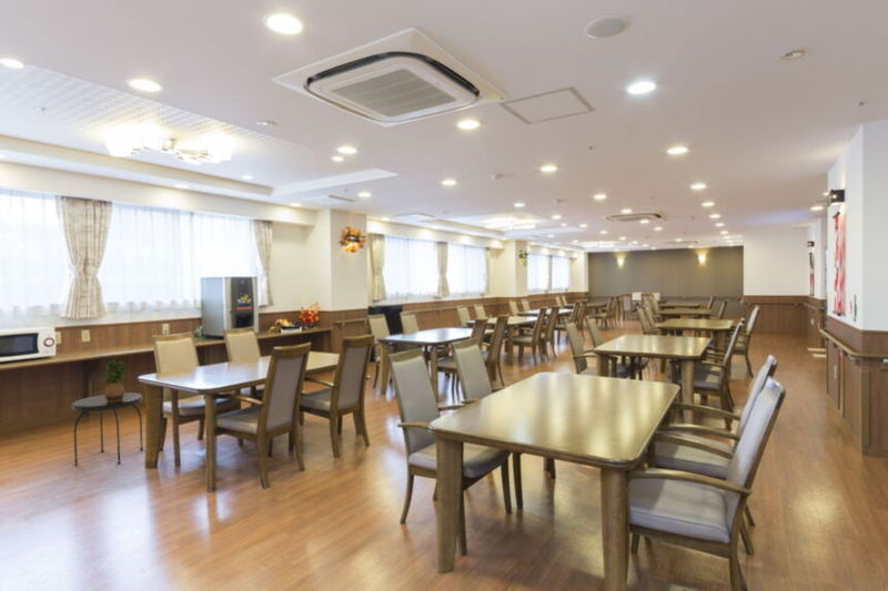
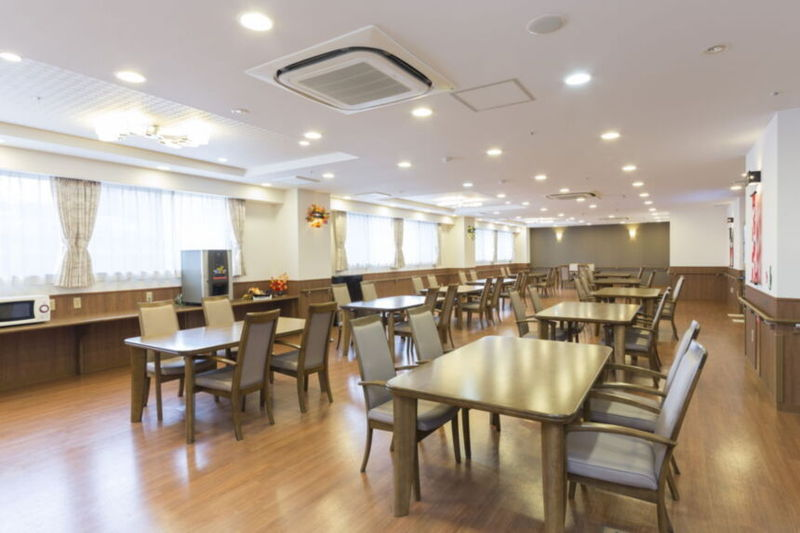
- side table (117, 428)
- potted plant (117, 379)
